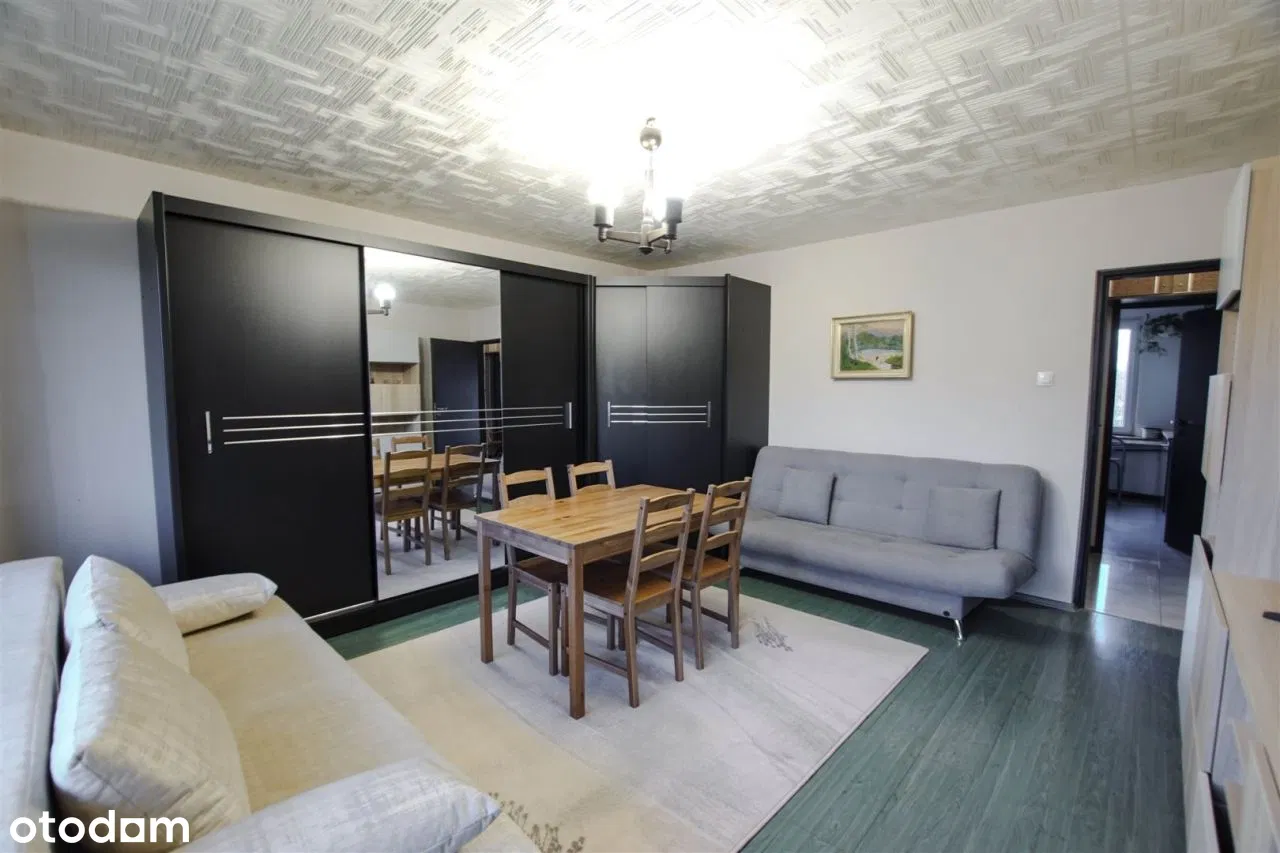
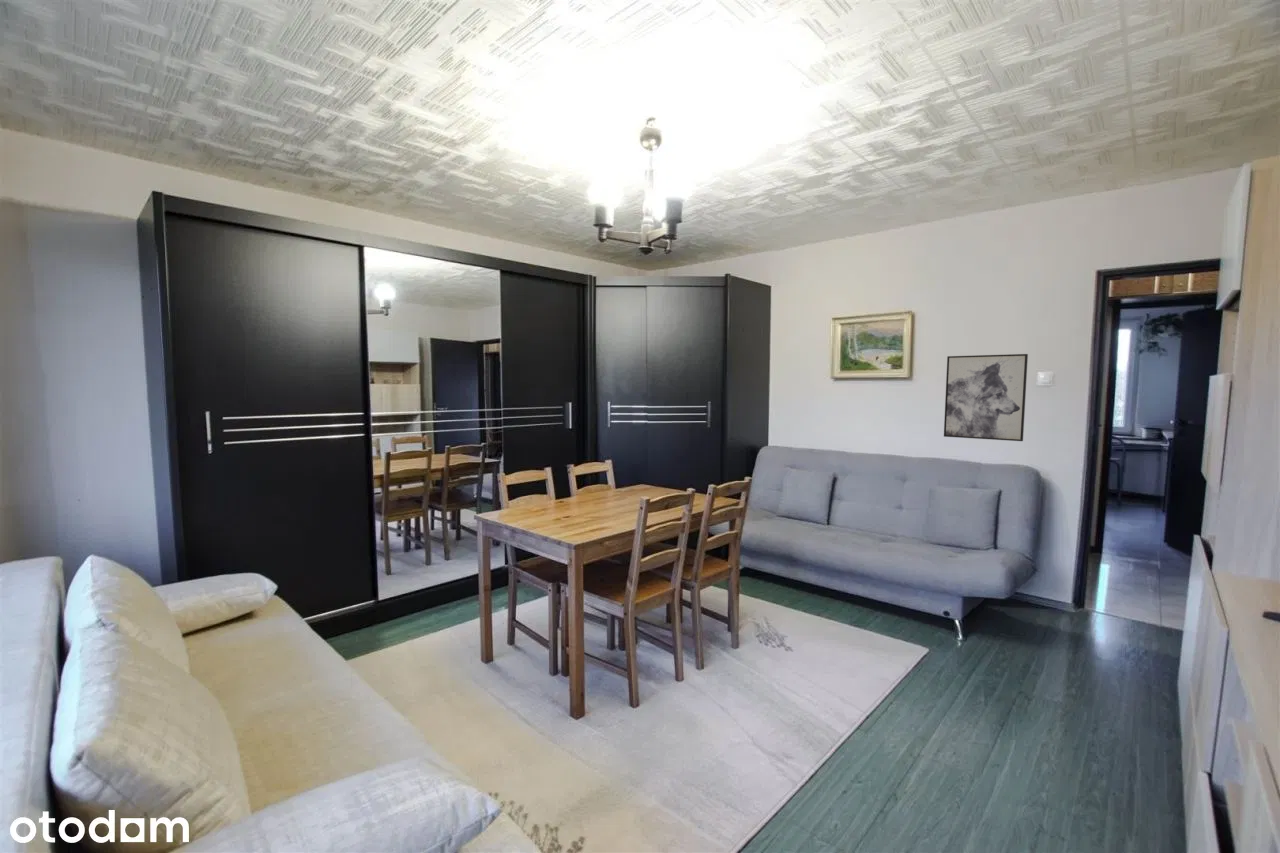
+ wall art (983, 397)
